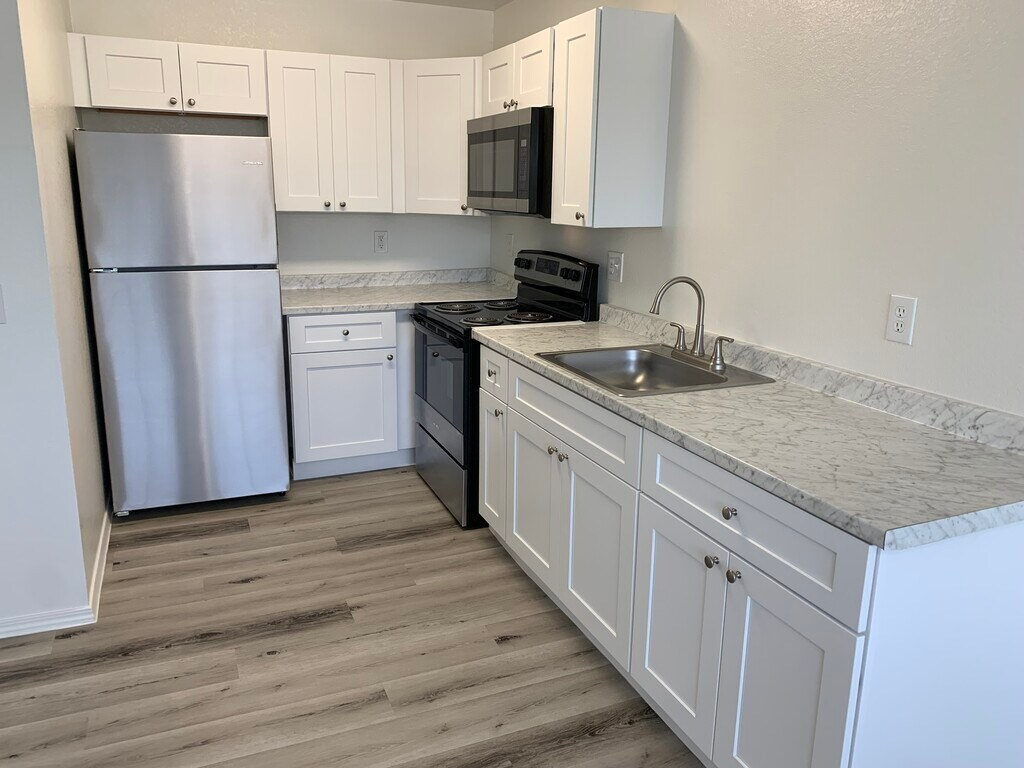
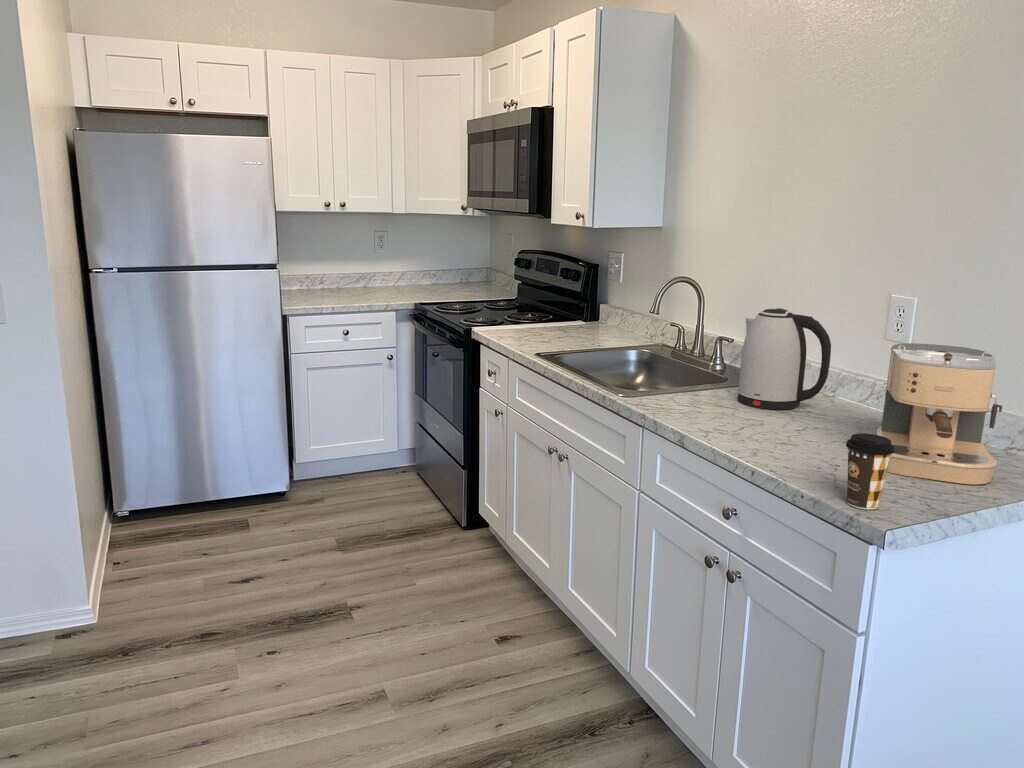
+ coffee cup (866, 471)
+ coffee maker (937, 408)
+ kettle (784, 357)
